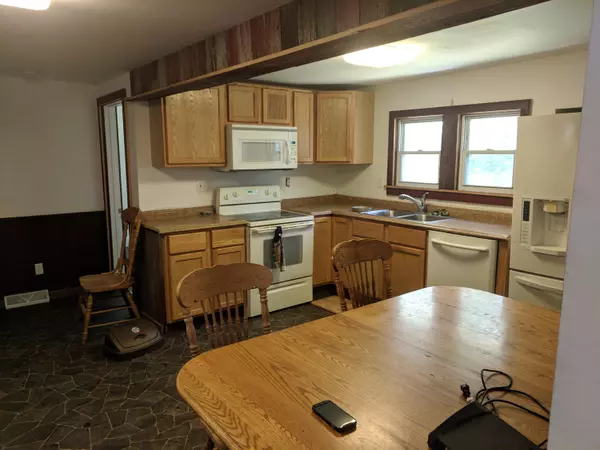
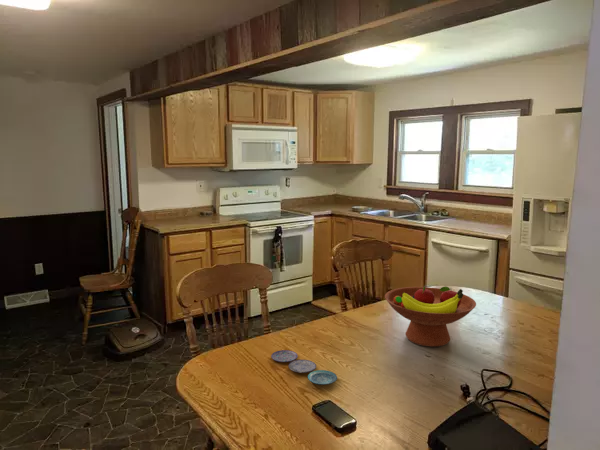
+ plate (302, 367)
+ fruit bowl (428, 311)
